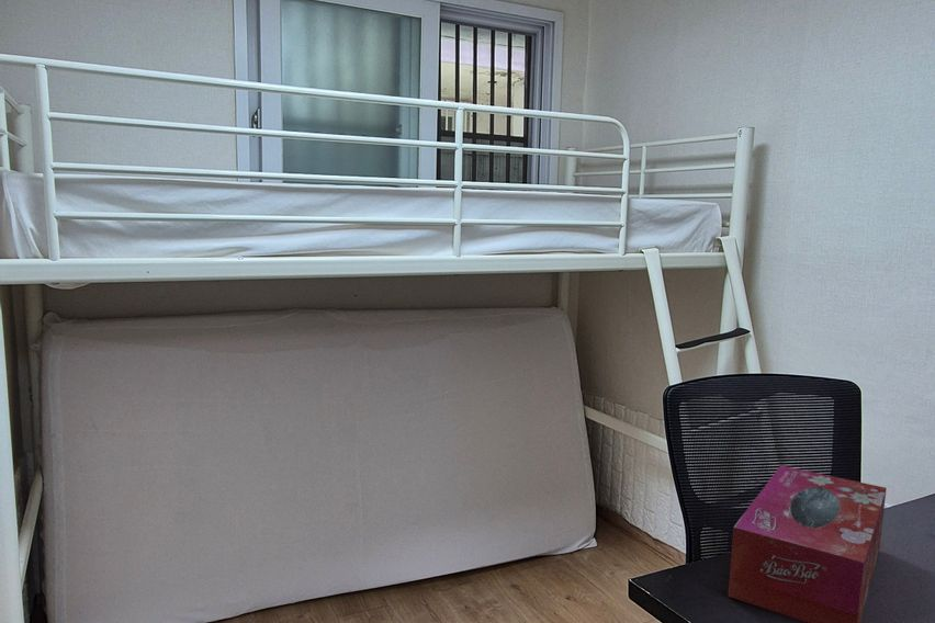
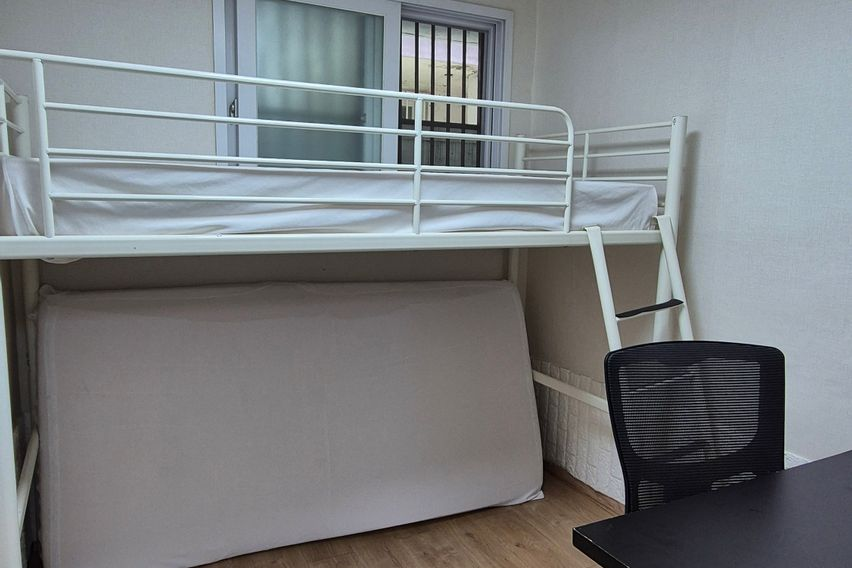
- tissue box (812, 539)
